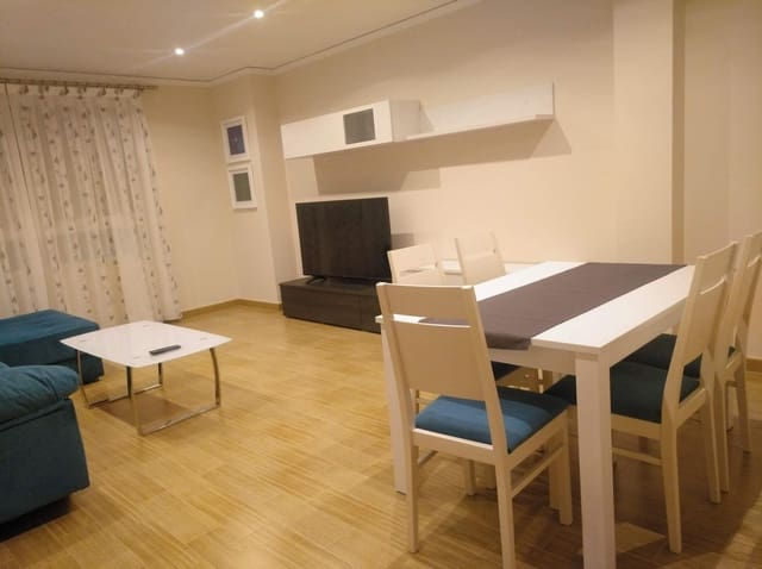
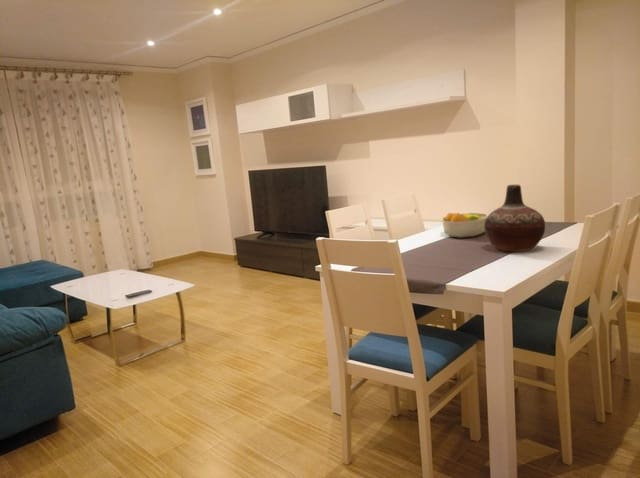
+ fruit bowl (464, 221)
+ vase (513, 217)
